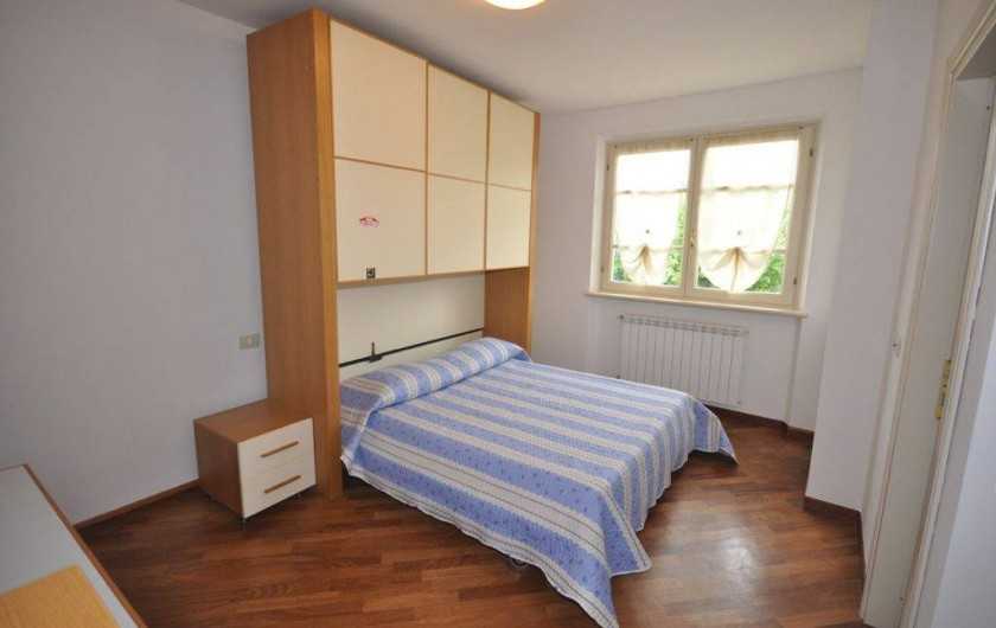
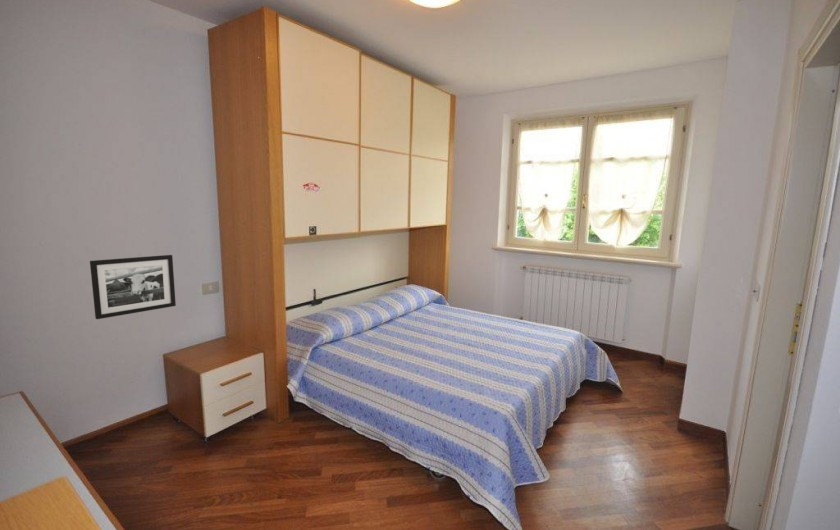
+ picture frame (136, 285)
